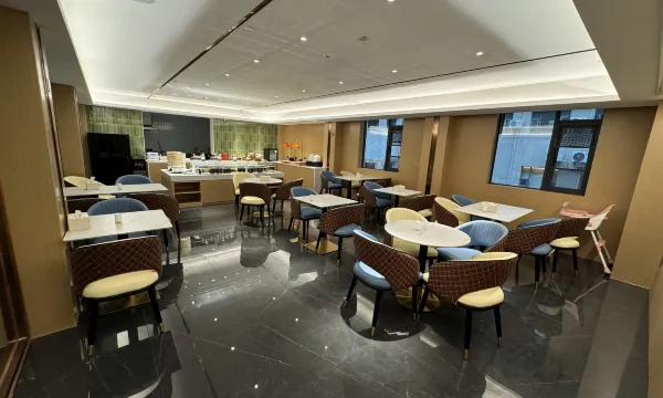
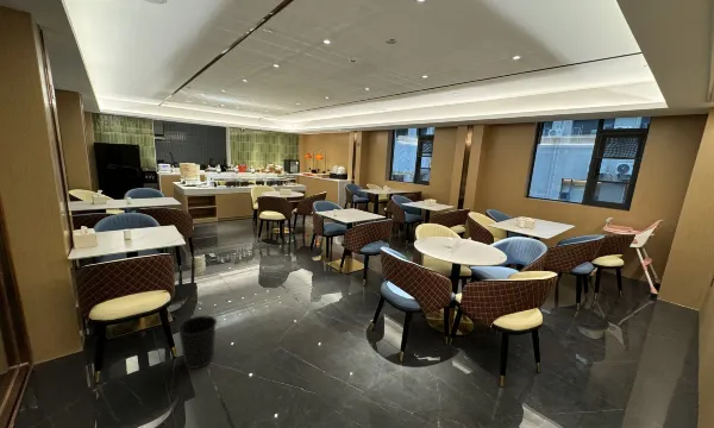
+ wastebasket (198, 341)
